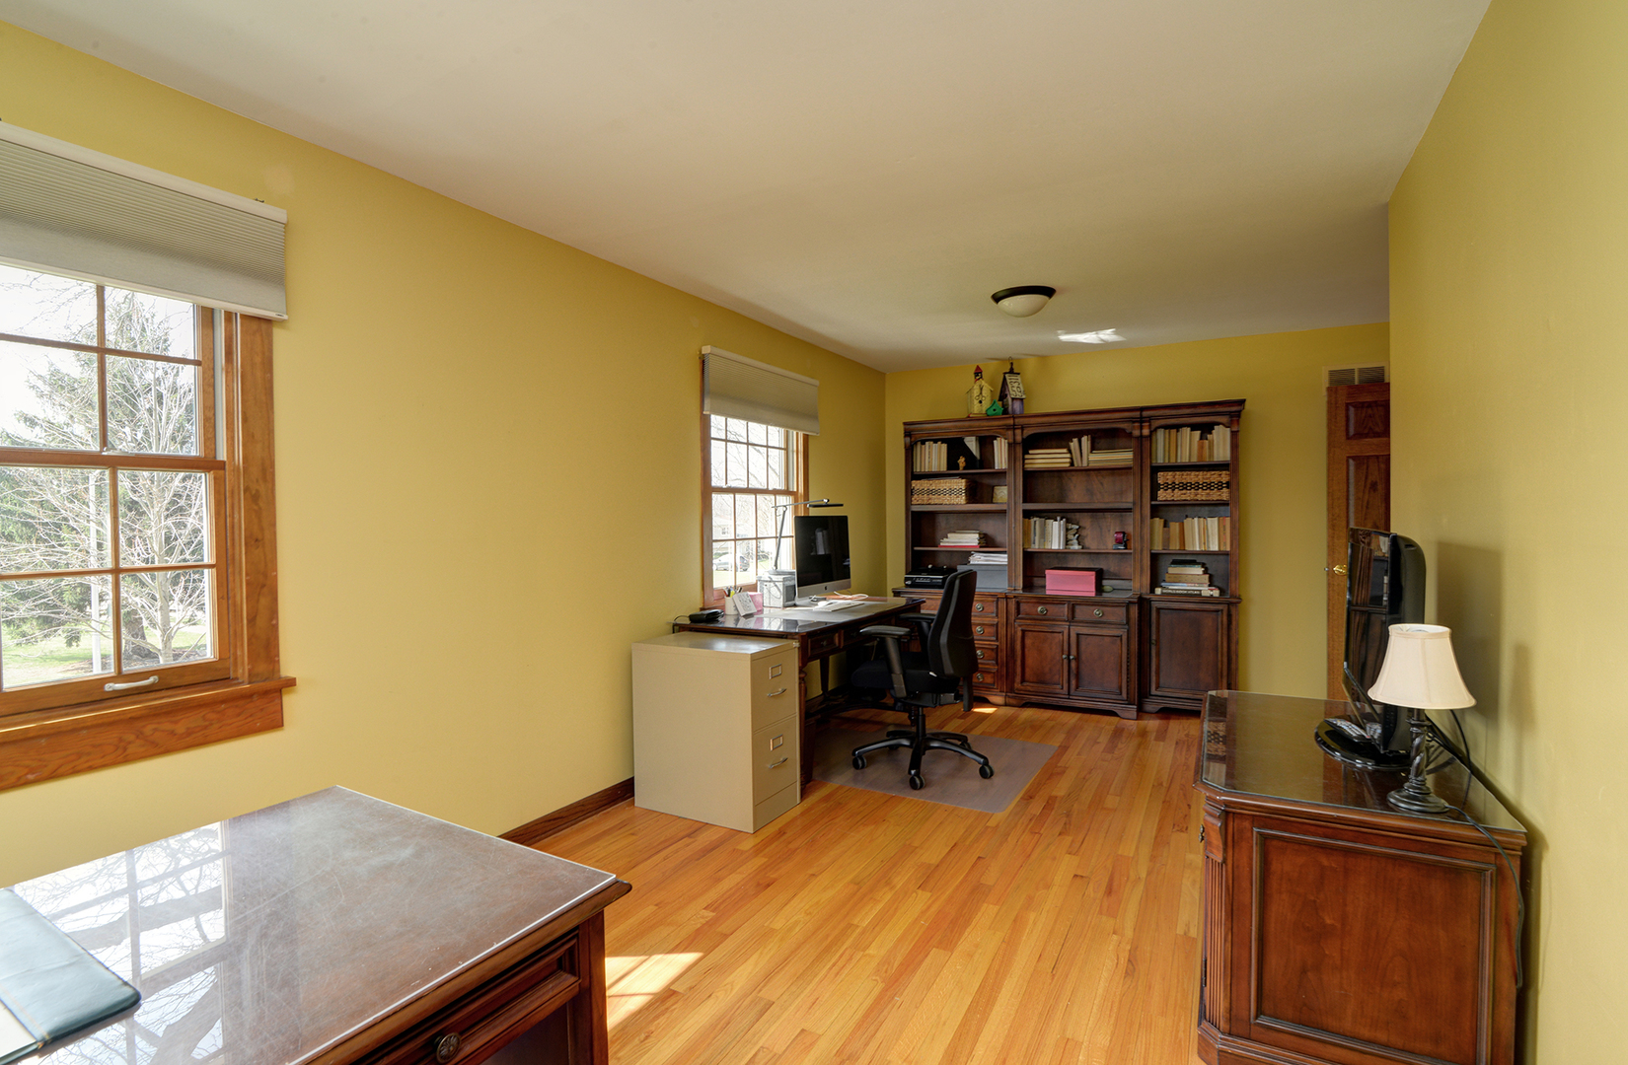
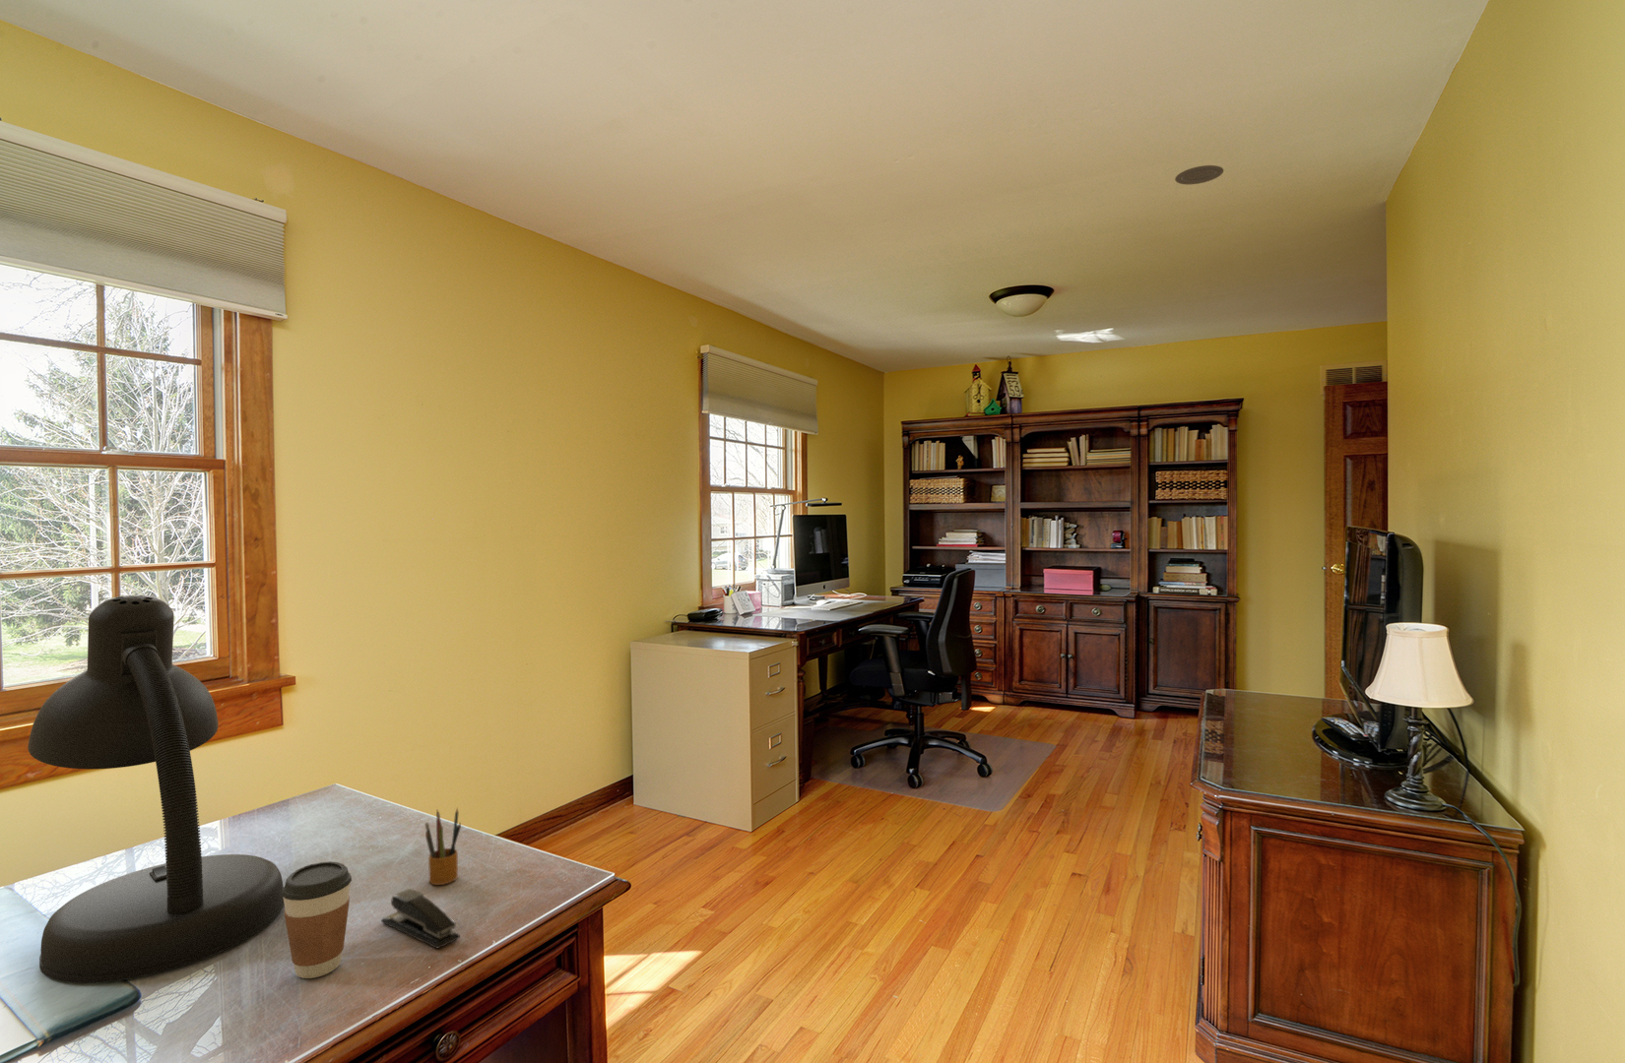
+ stapler (420, 915)
+ recessed light (1199, 172)
+ coffee cup (317, 921)
+ pencil box (444, 847)
+ desk lamp (147, 750)
